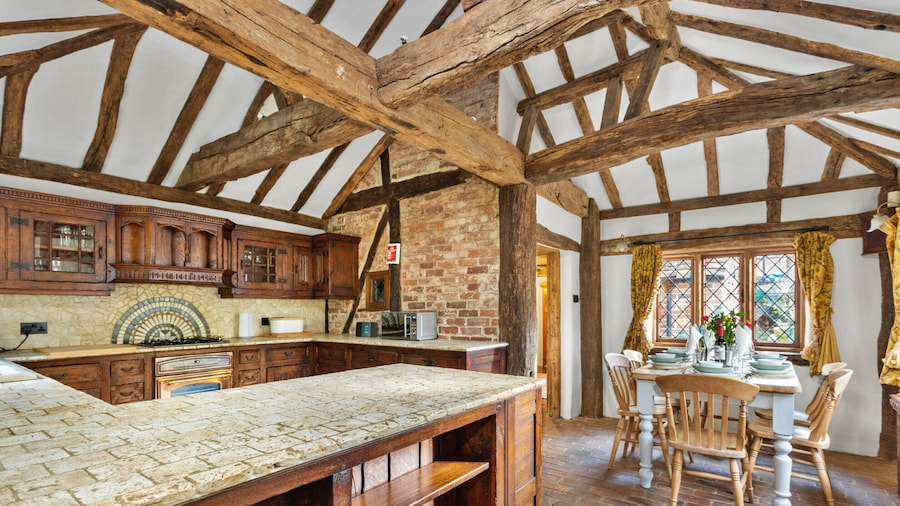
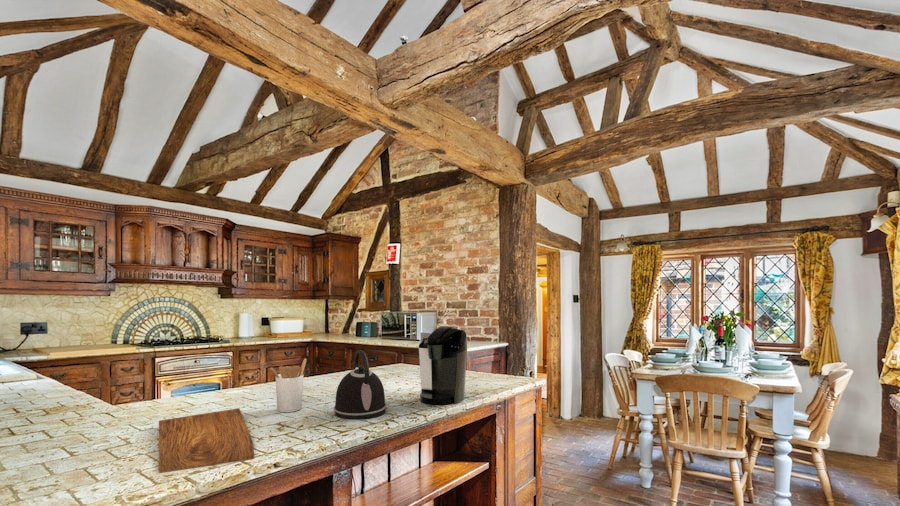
+ utensil holder (289, 385)
+ coffee maker (433, 361)
+ cutting board (205, 437)
+ kettle (360, 381)
